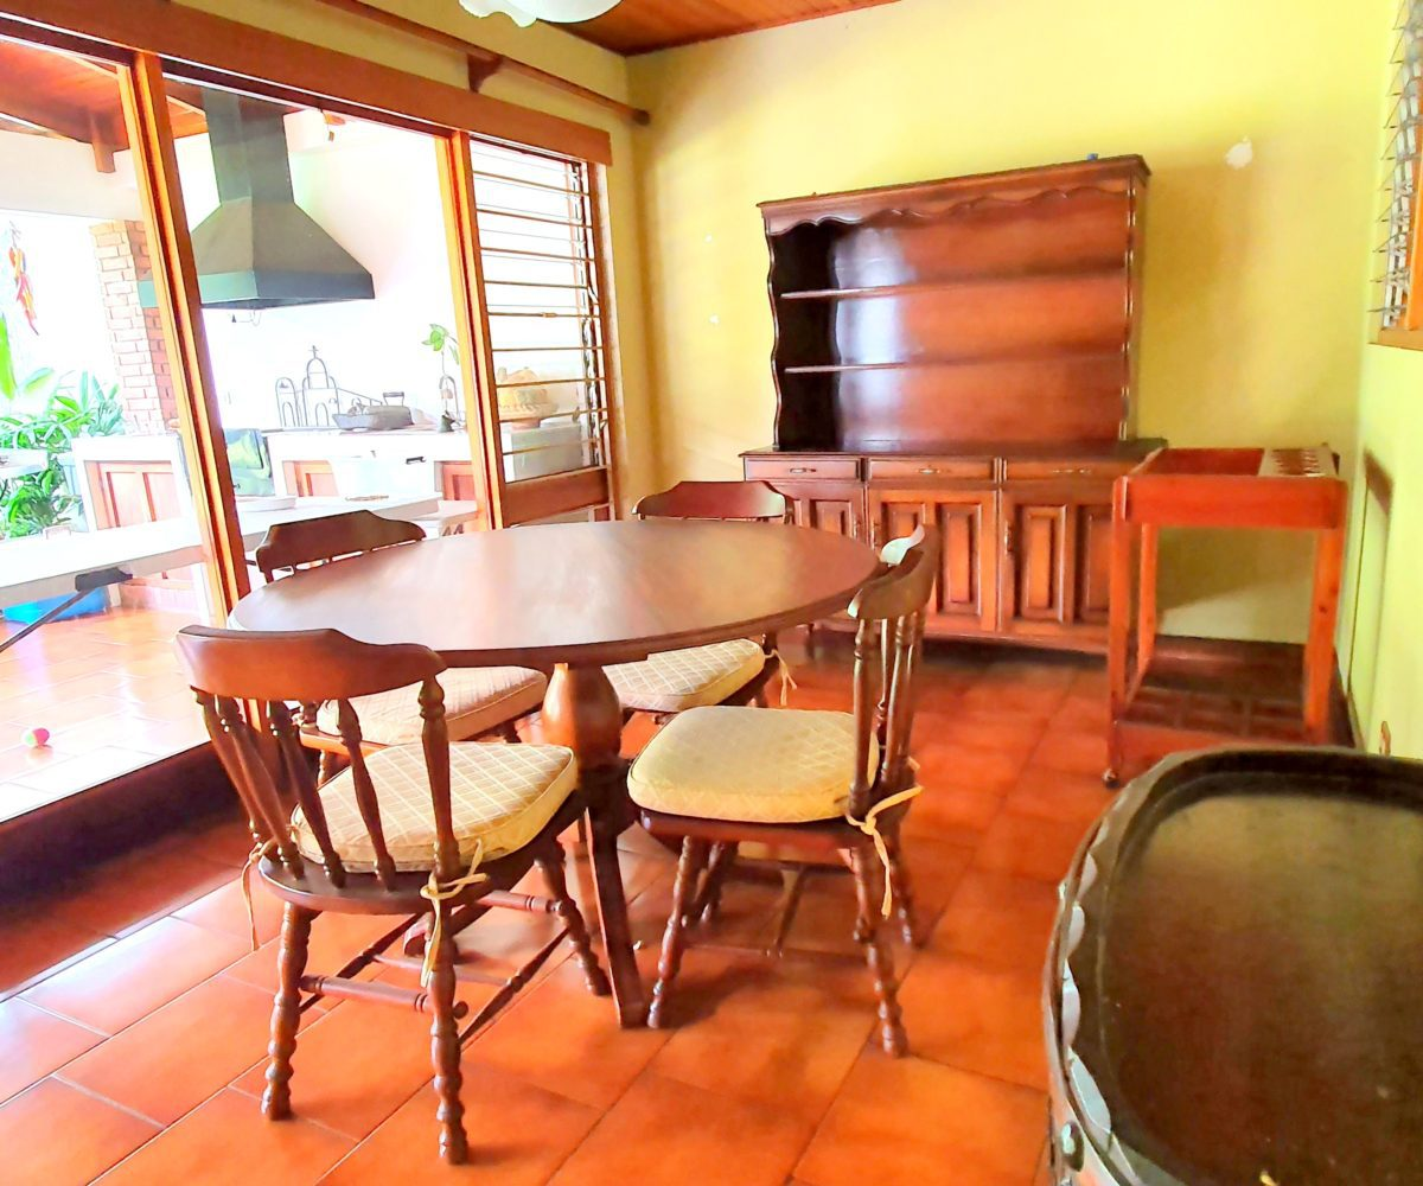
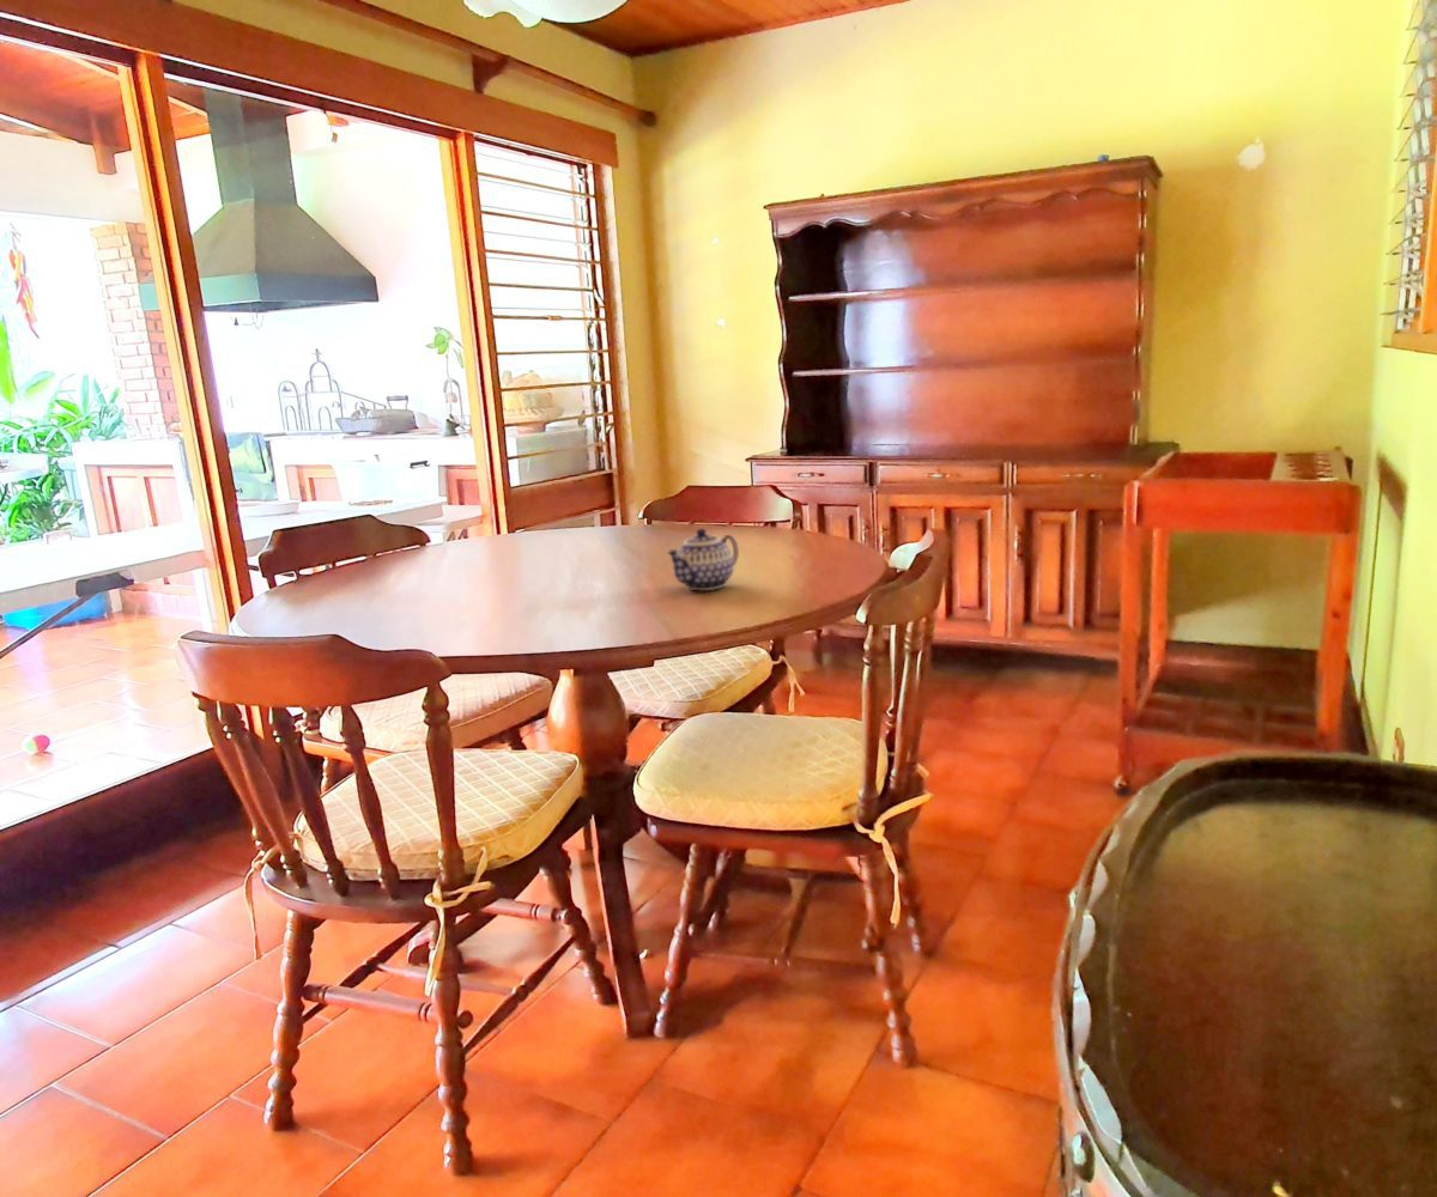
+ teapot (703, 558)
